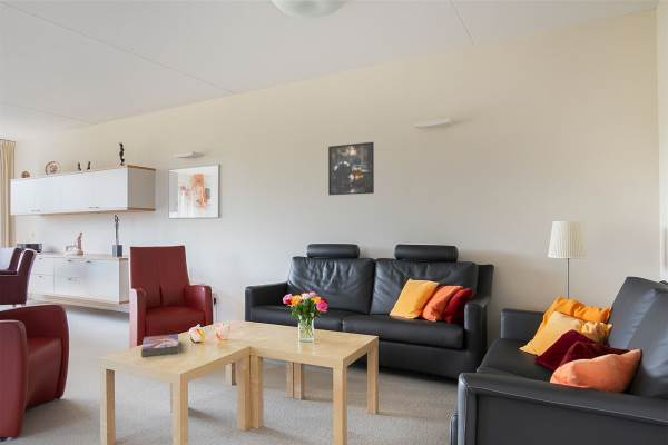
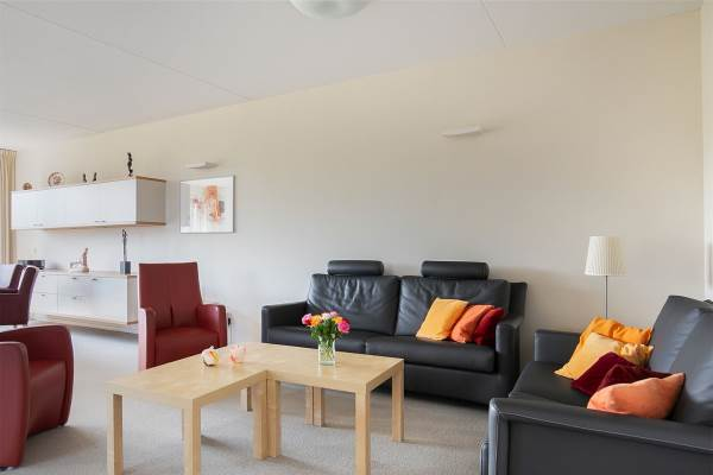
- textbook (160, 344)
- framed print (350, 169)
